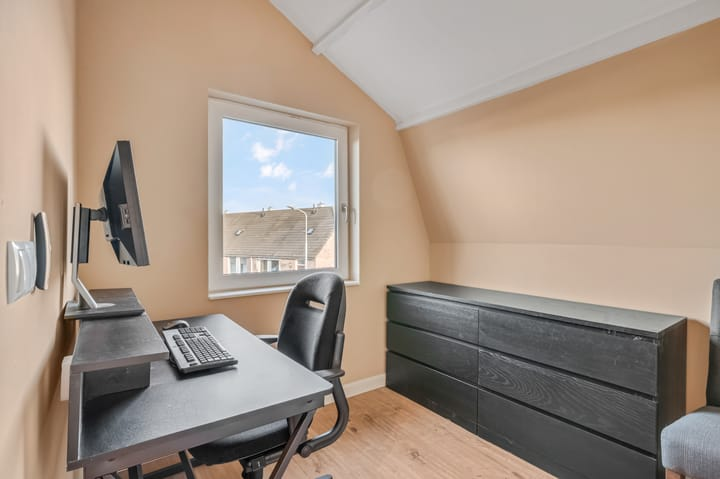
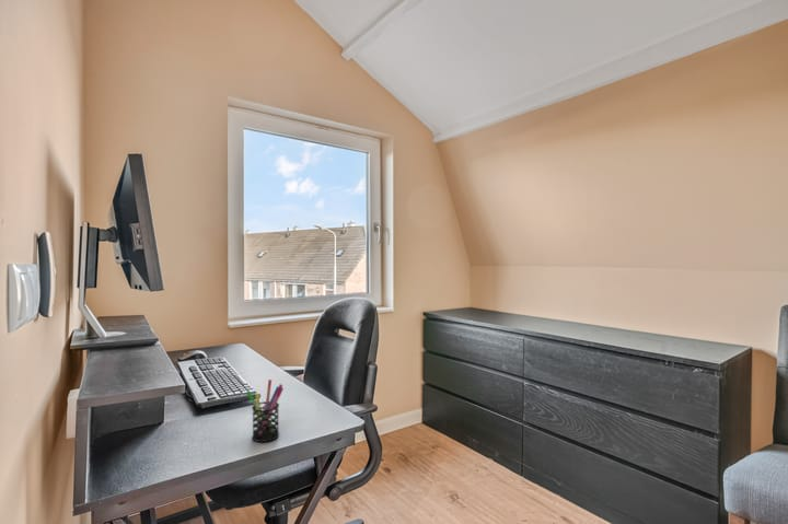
+ pen holder (263, 408)
